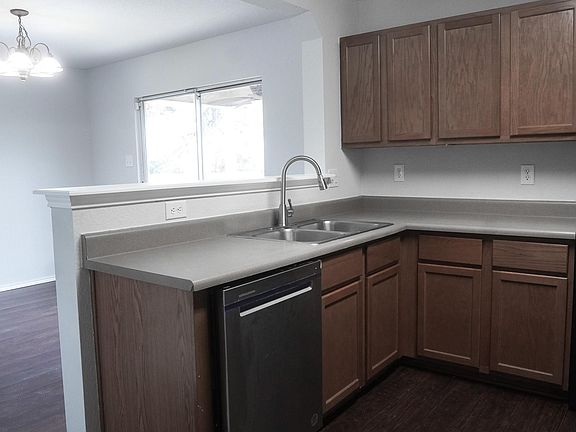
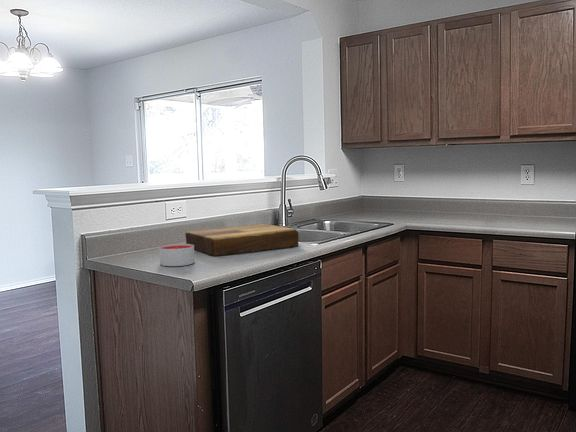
+ cutting board (242, 238)
+ candle (177, 254)
